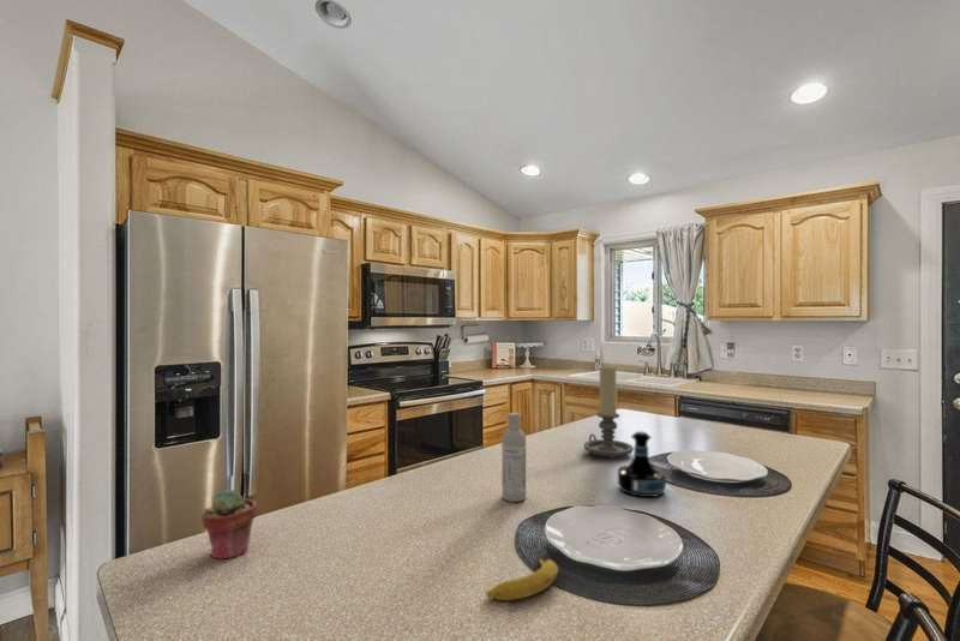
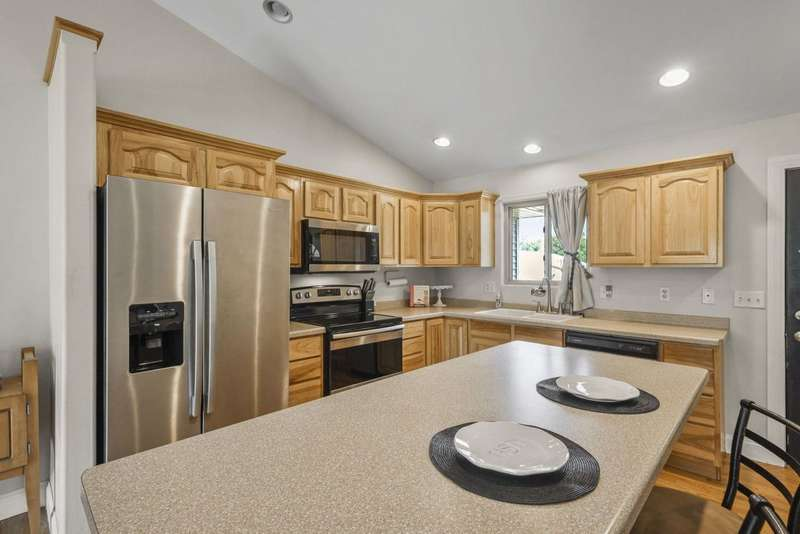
- potted succulent (229, 521)
- bottle (514, 455)
- tequila bottle (641, 461)
- candle holder (605, 408)
- banana (524, 576)
